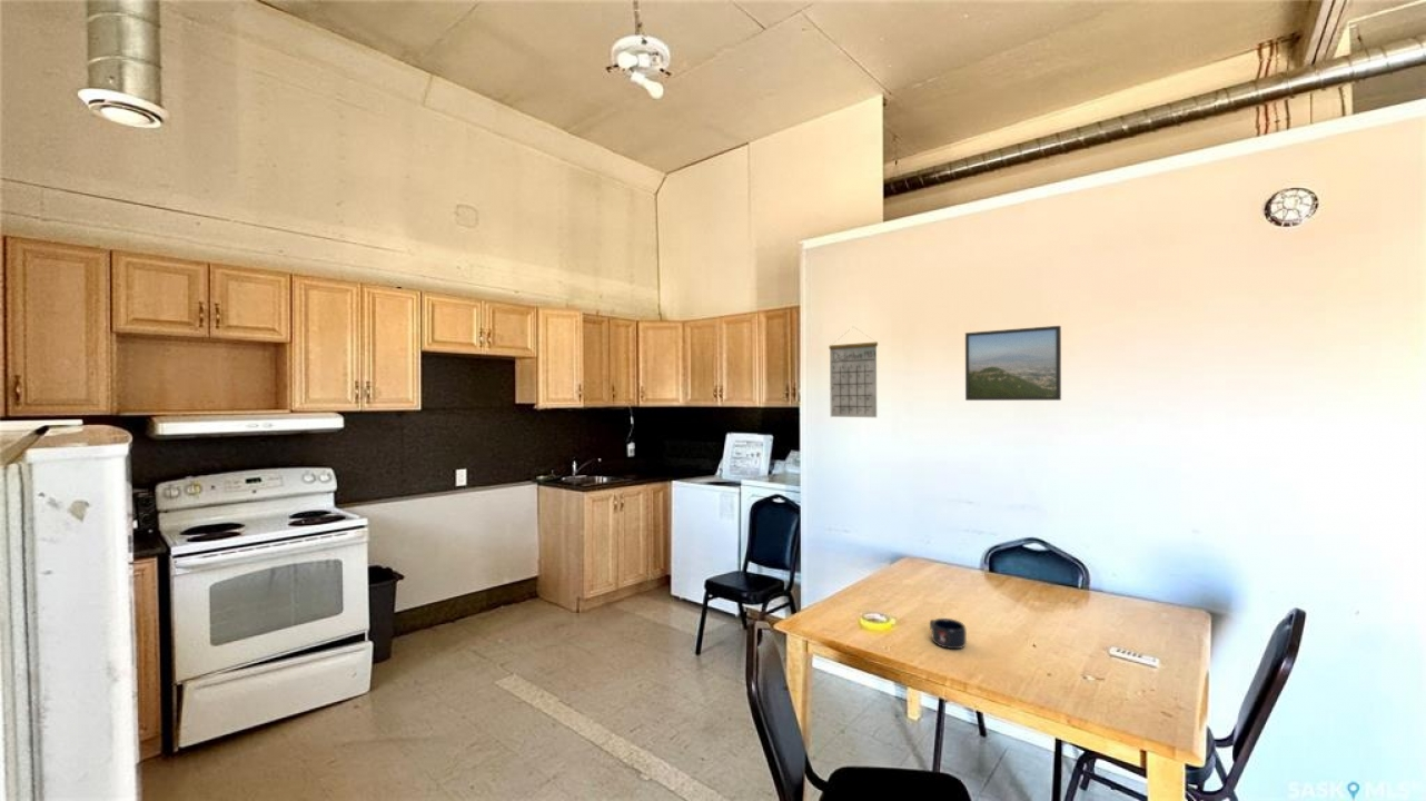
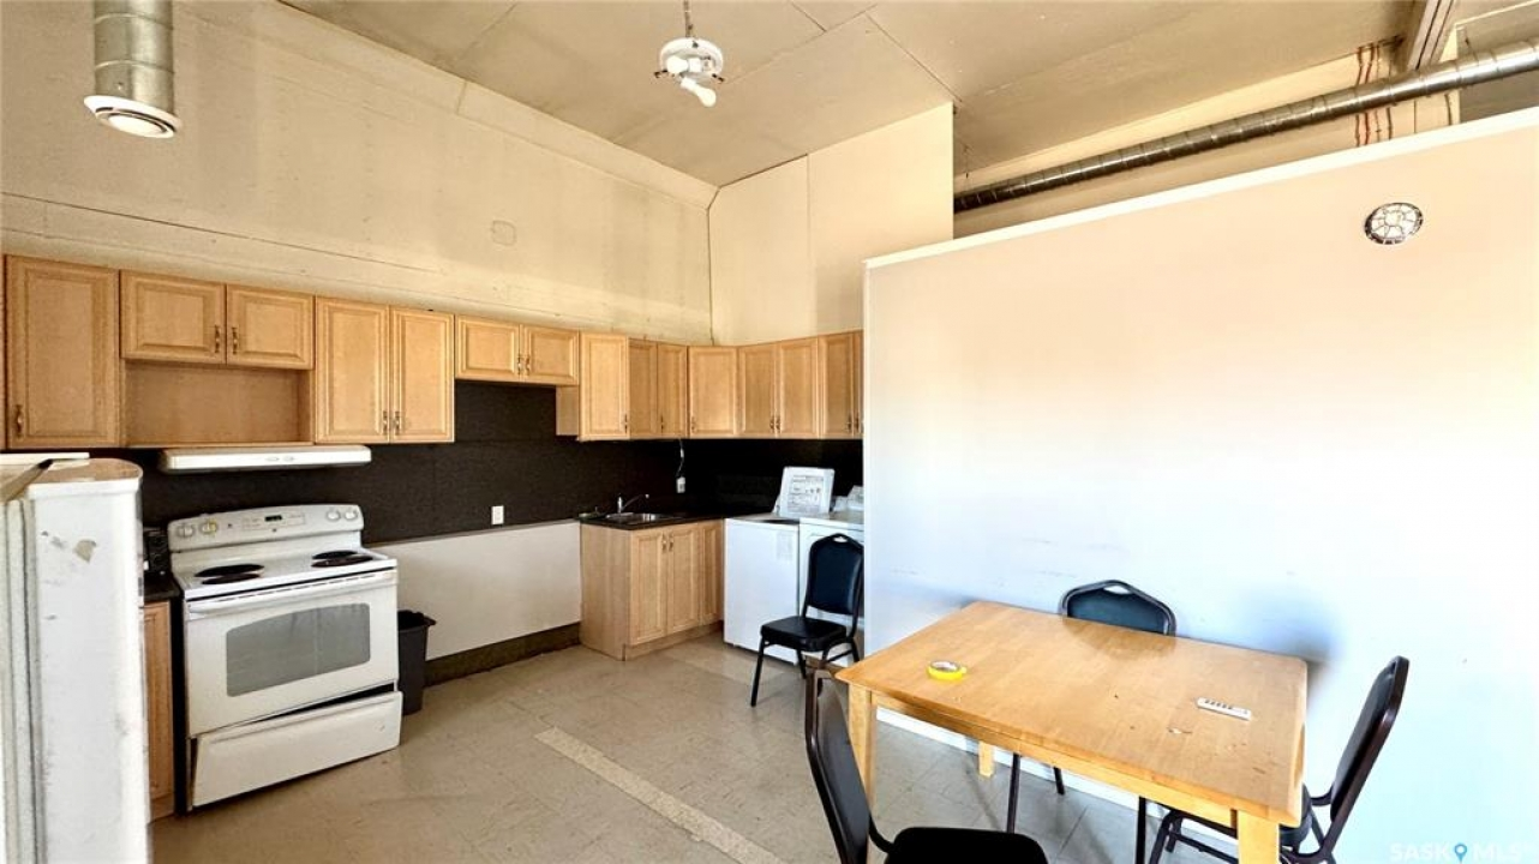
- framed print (1010, 365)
- mug (945, 632)
- calendar (852, 372)
